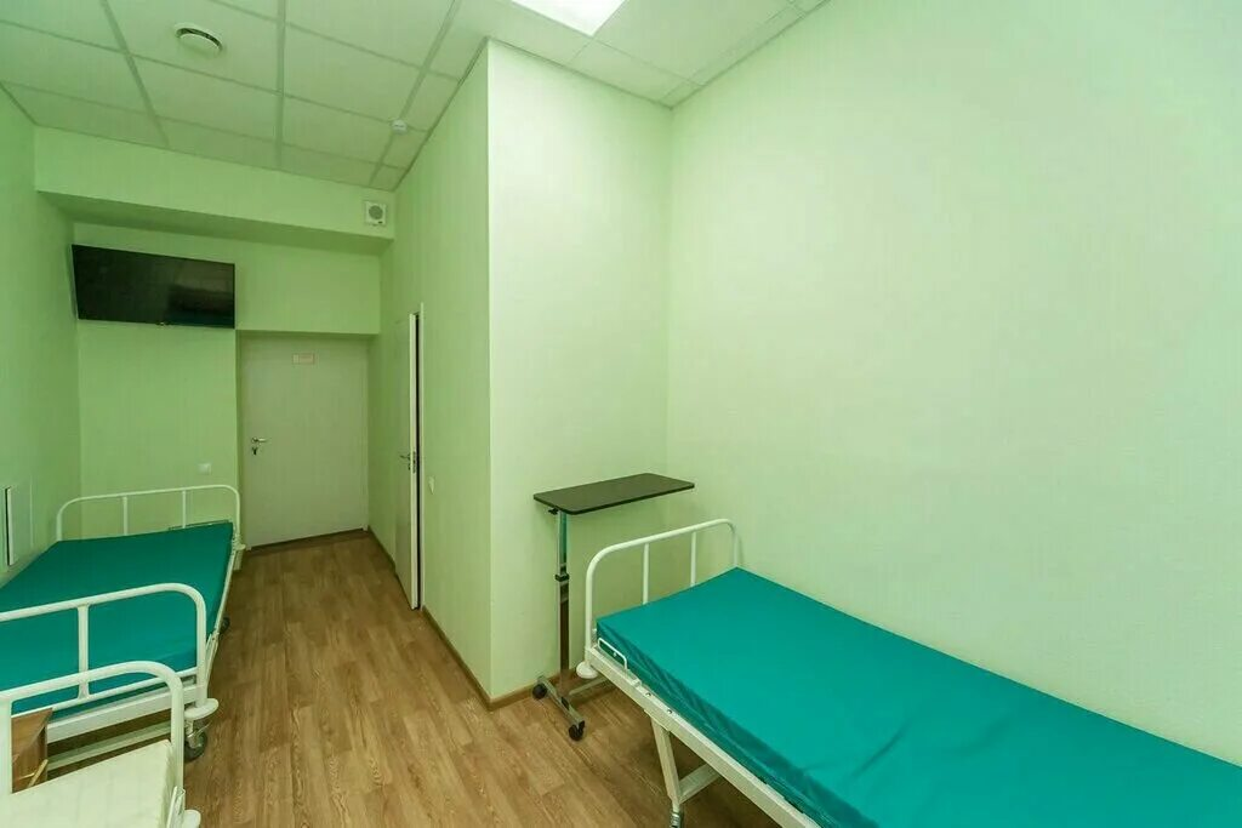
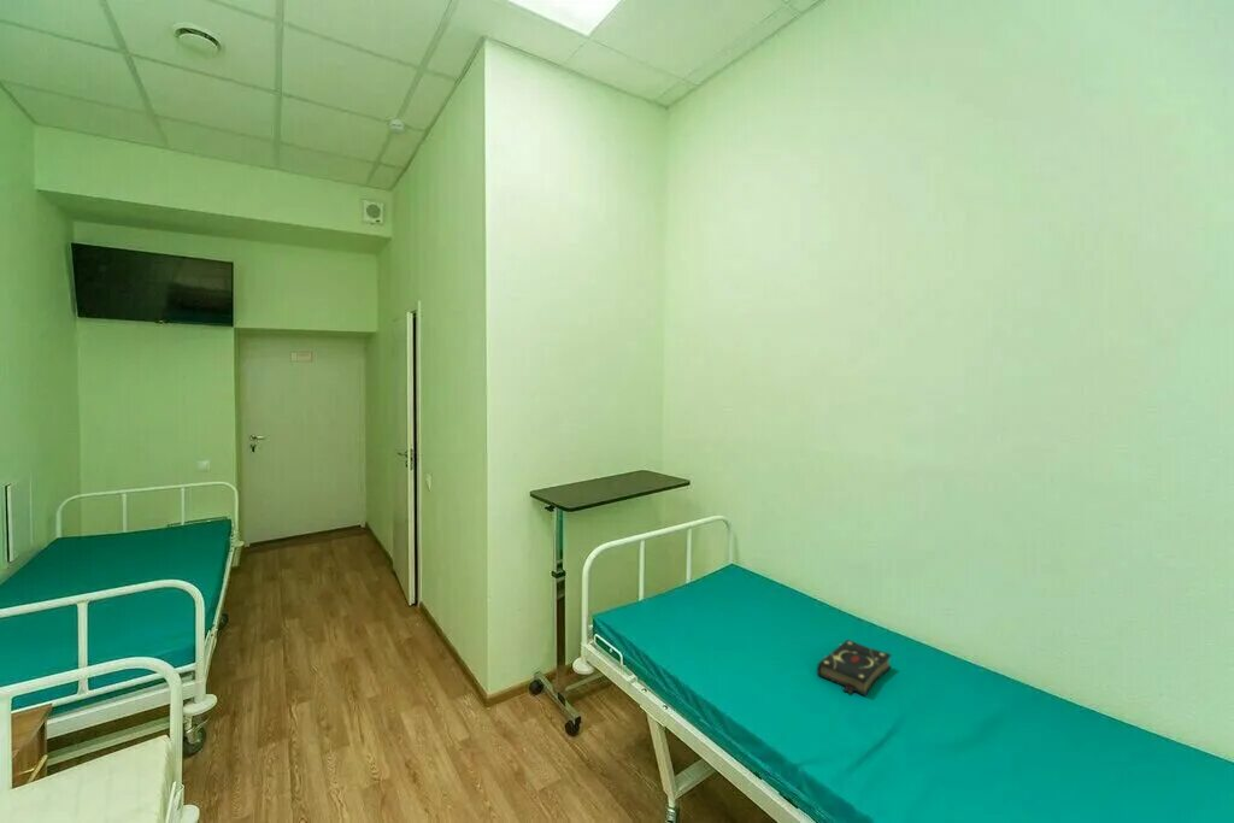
+ book (852, 665)
